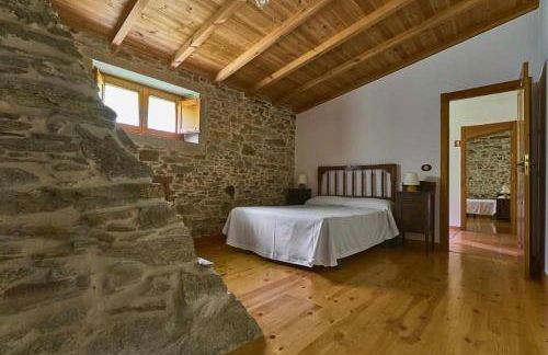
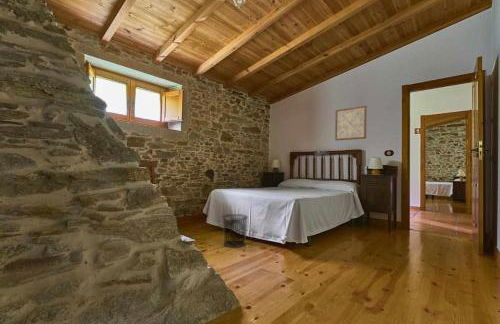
+ wall art (351, 122)
+ waste bin (234, 229)
